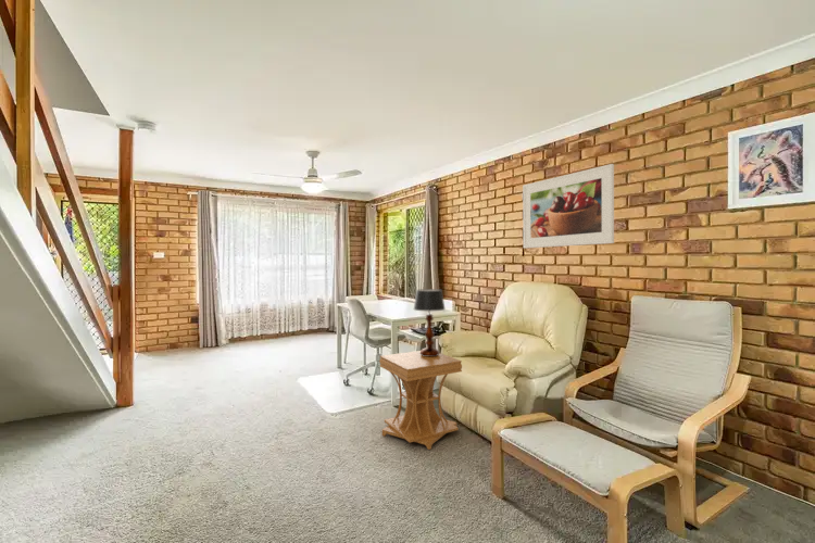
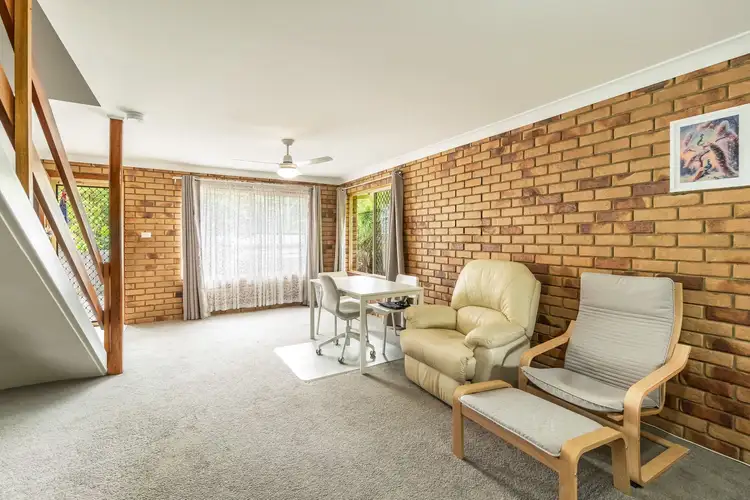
- side table (419, 394)
- table lamp (429, 321)
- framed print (563, 211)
